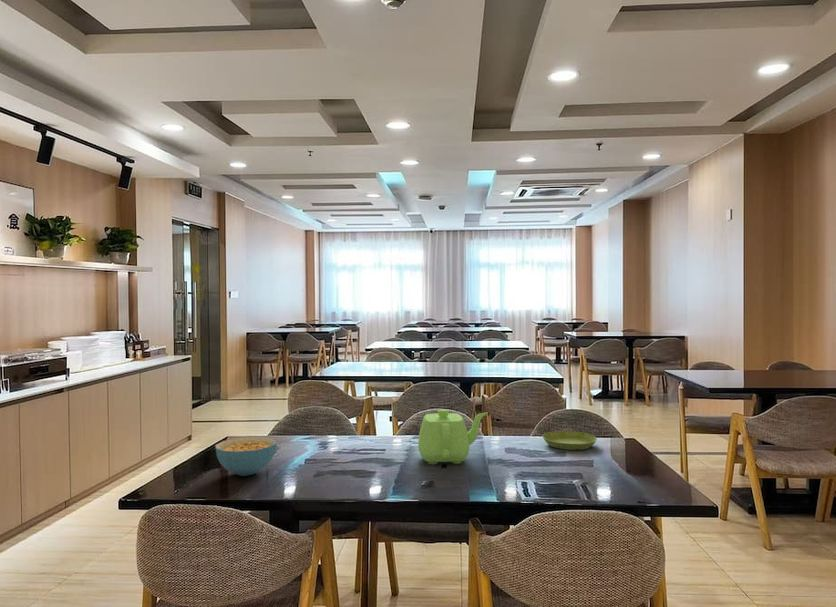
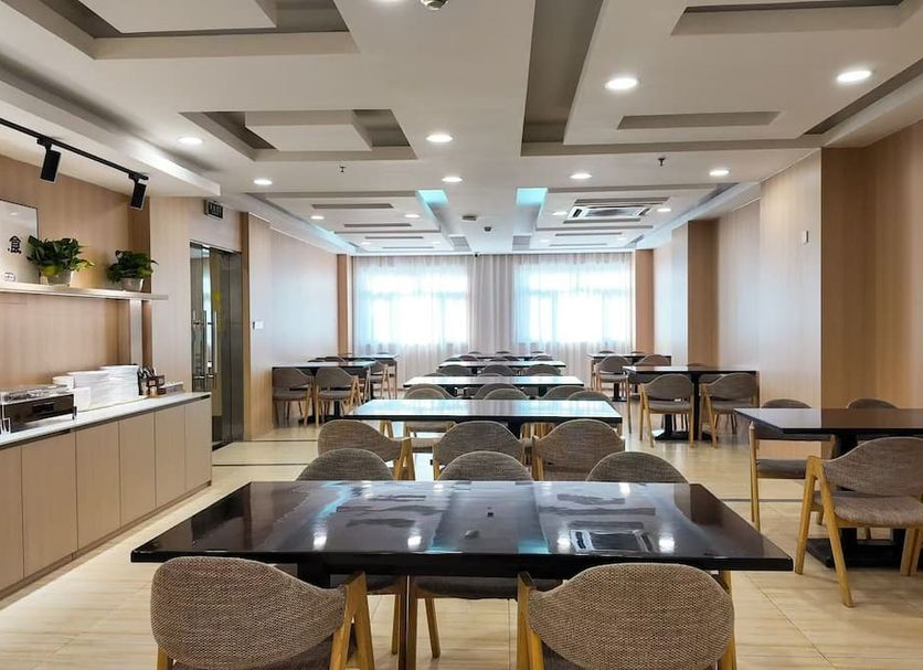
- teapot (453, 434)
- saucer (569, 440)
- cereal bowl (246, 458)
